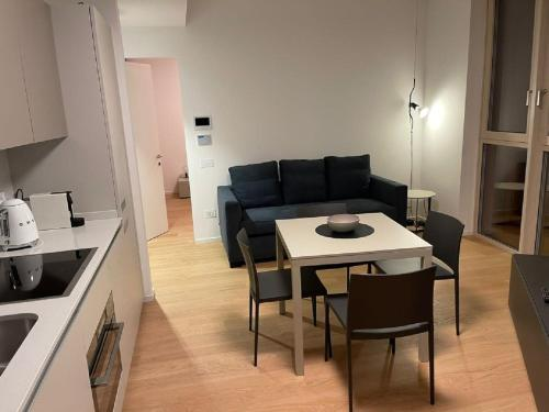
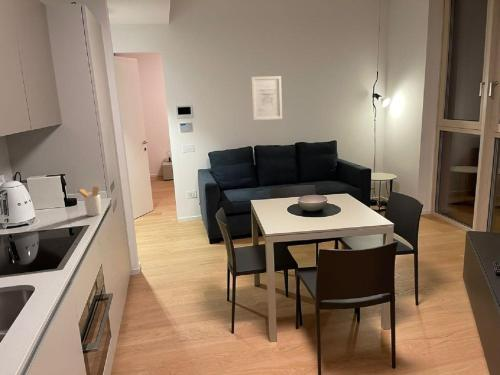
+ wall art (267, 98)
+ utensil holder (88, 200)
